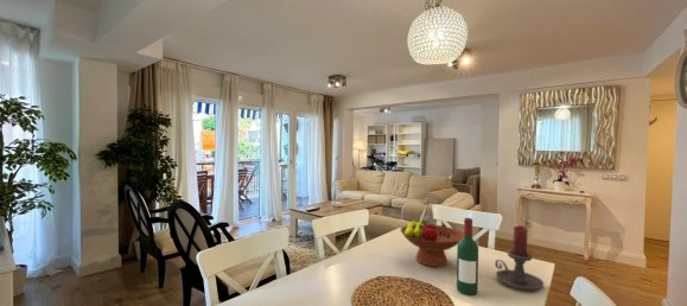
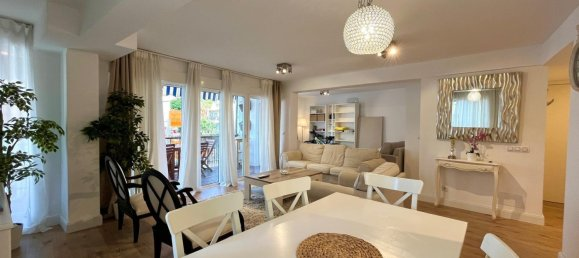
- candle holder (515, 251)
- wine bottle (467, 254)
- fruit bowl (431, 241)
